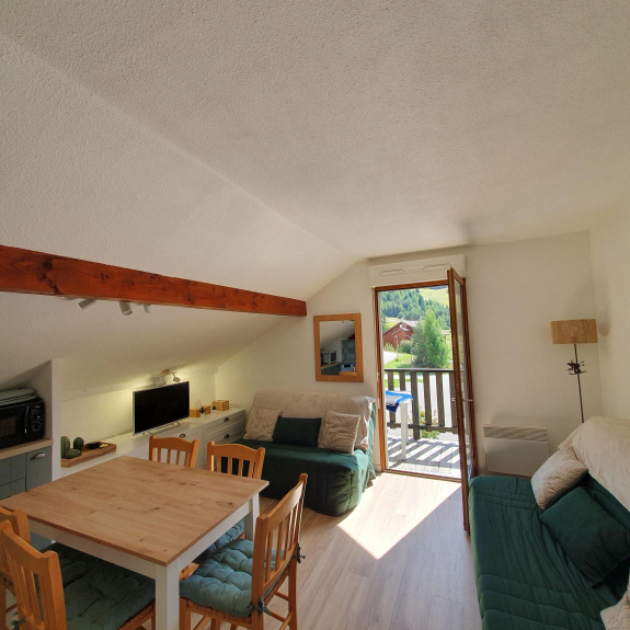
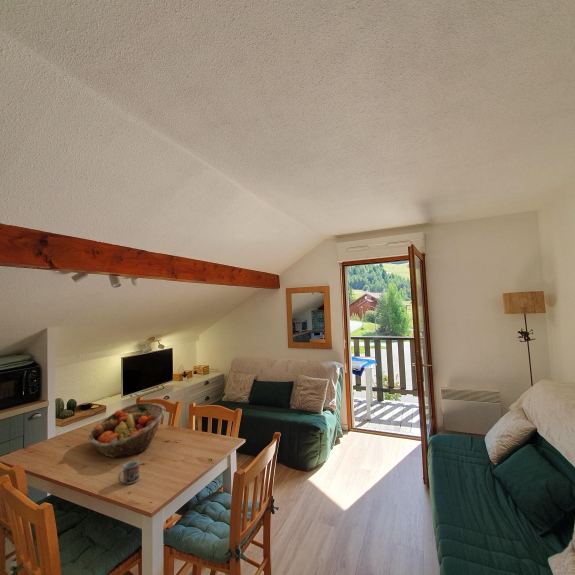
+ fruit basket (128, 428)
+ cup (128, 473)
